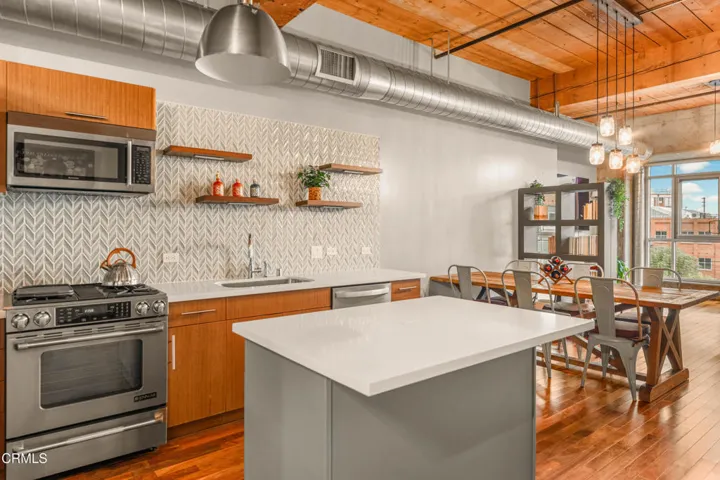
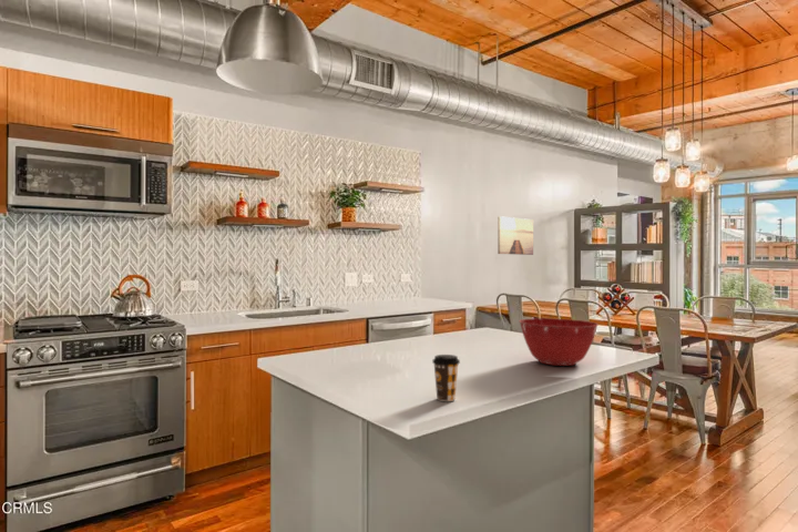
+ mixing bowl (557, 341)
+ coffee cup (446, 377)
+ wall art (515, 236)
